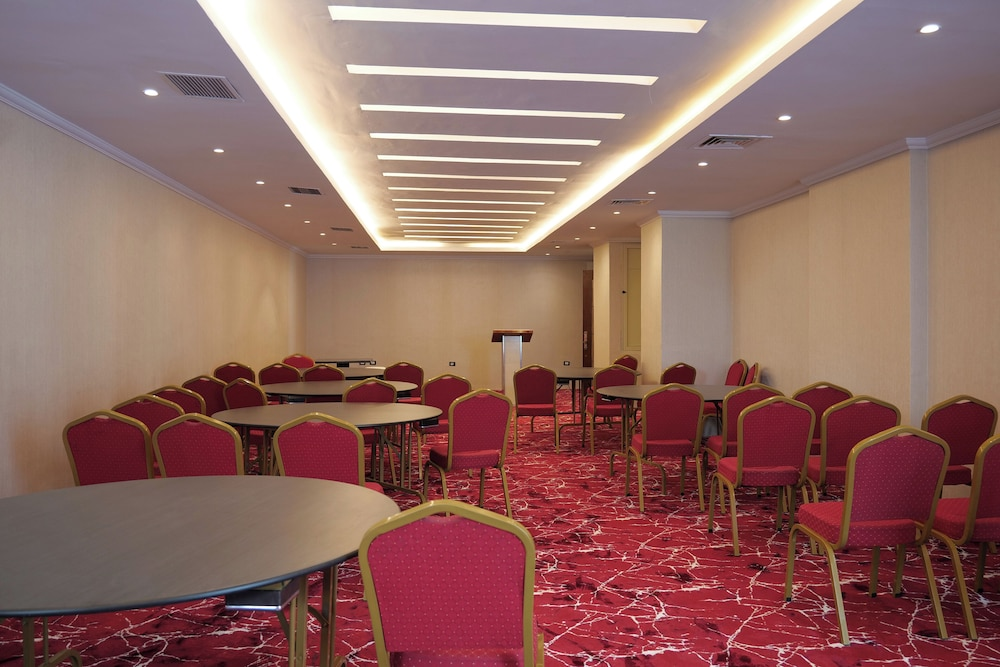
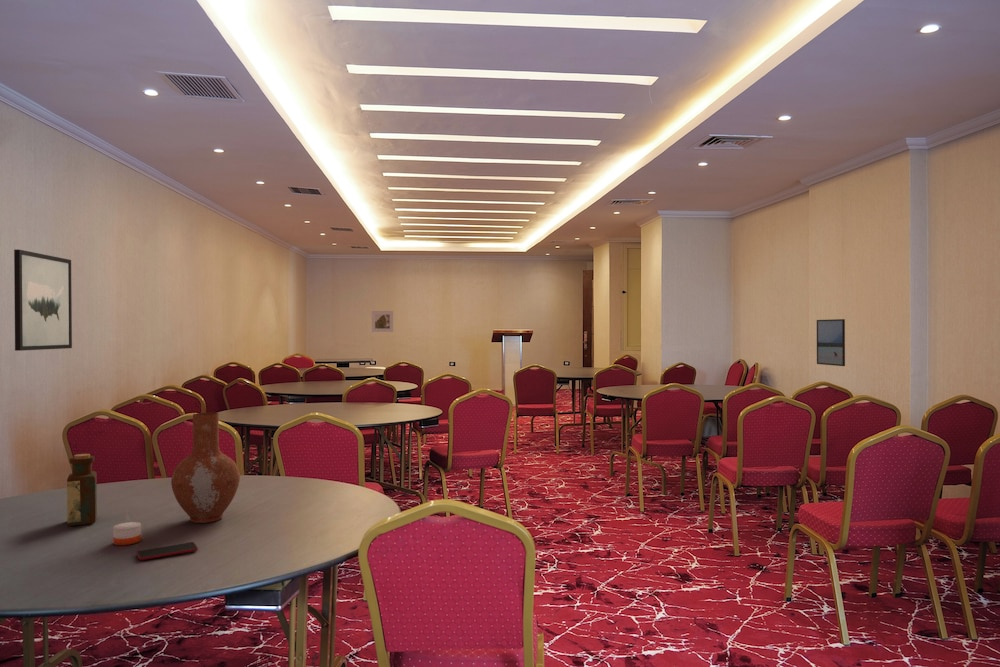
+ bottle (82, 488)
+ candle (127, 524)
+ wall art (45, 302)
+ vase (206, 466)
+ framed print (830, 342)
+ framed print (382, 321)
+ smartphone (167, 551)
